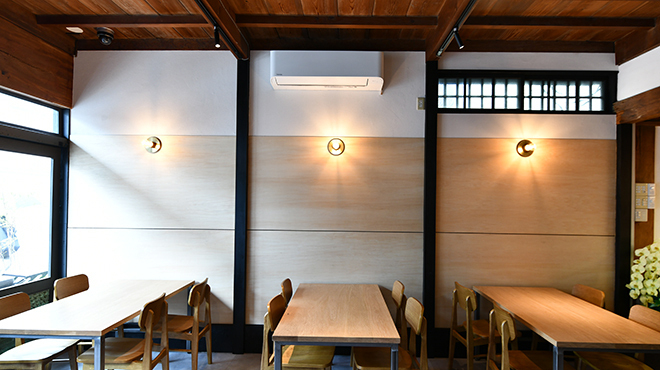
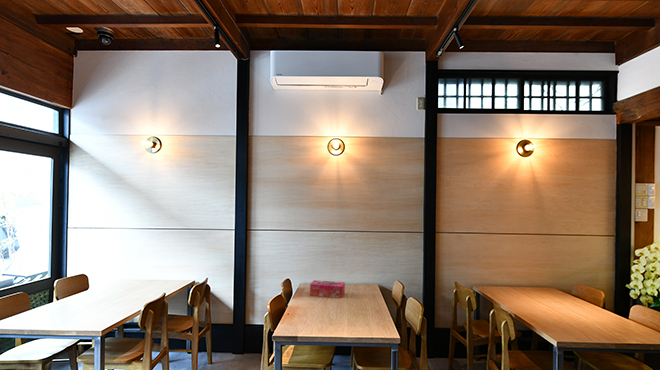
+ tissue box (327, 288)
